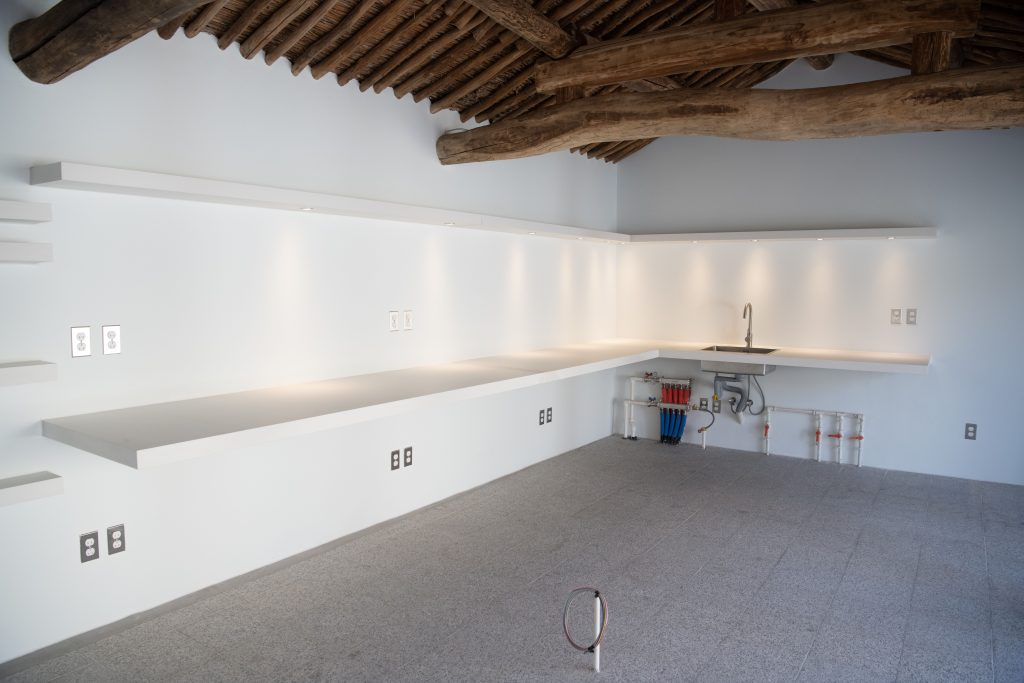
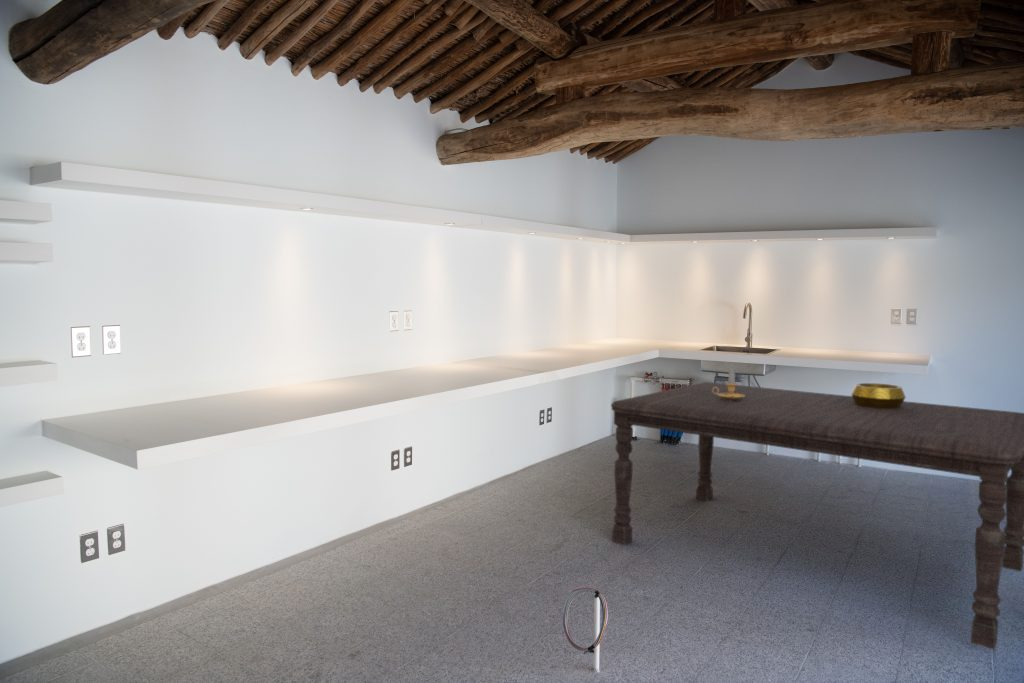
+ decorative bowl (878, 395)
+ dining table (816, 452)
+ candlestick (728, 382)
